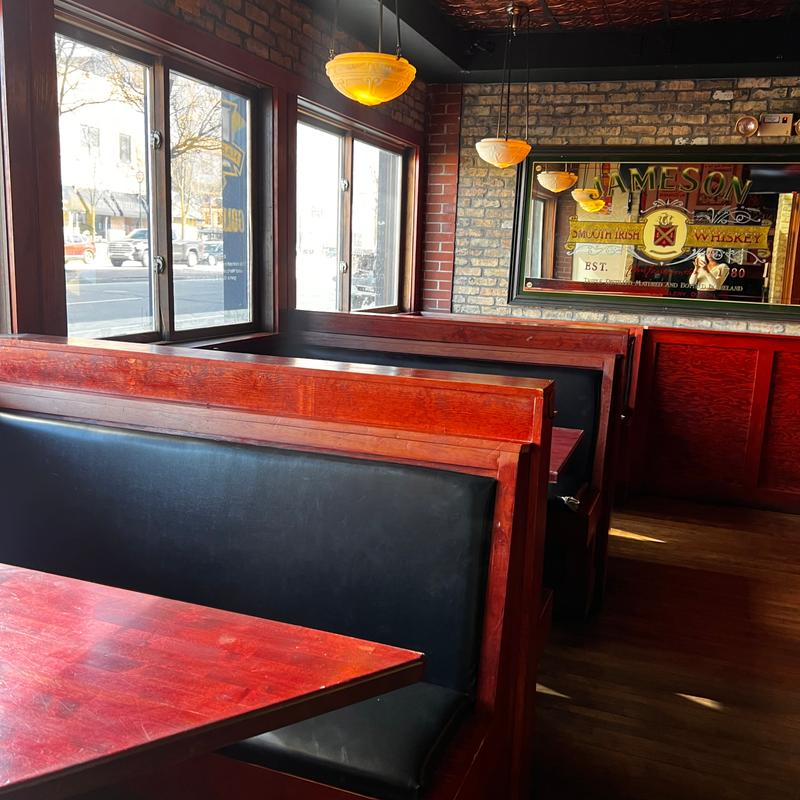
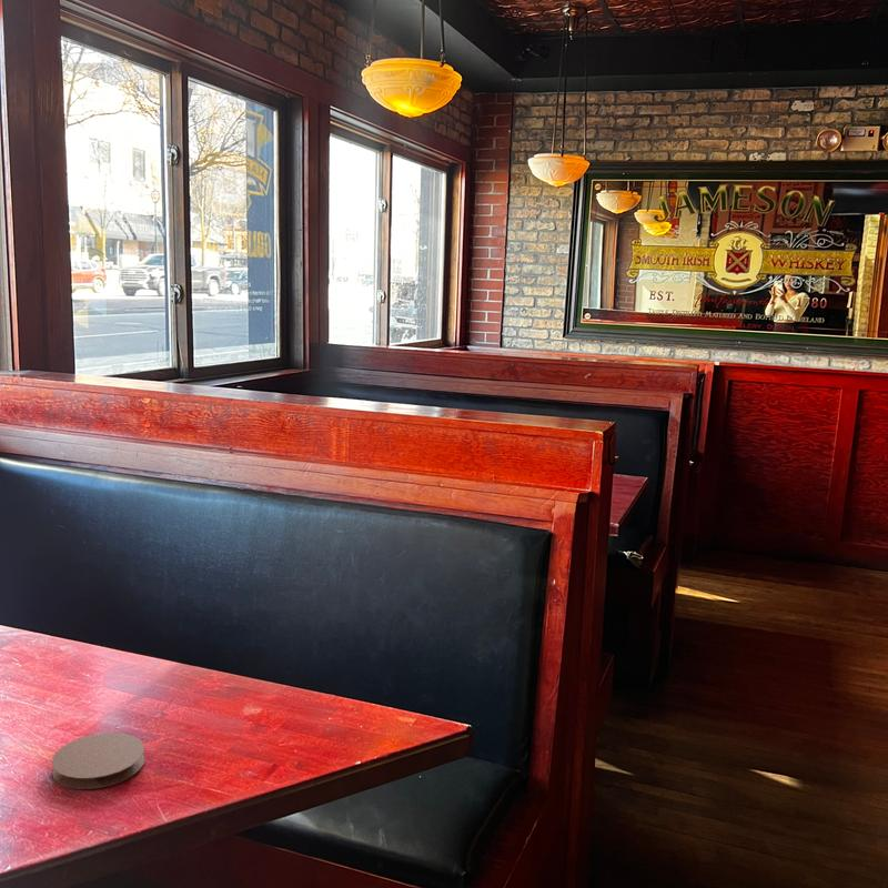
+ coaster (99, 759)
